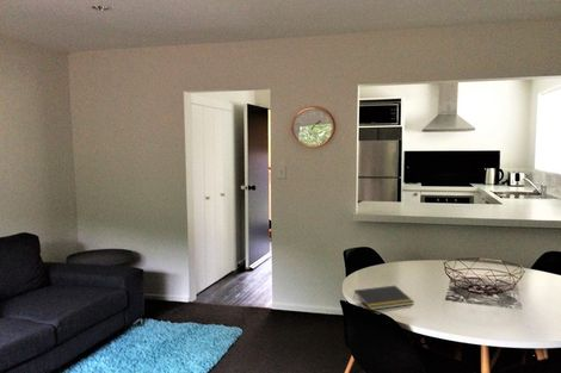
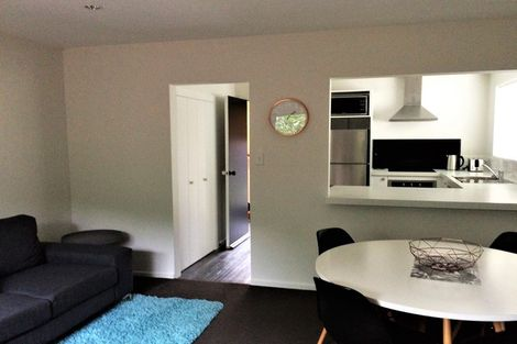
- notepad (383, 297)
